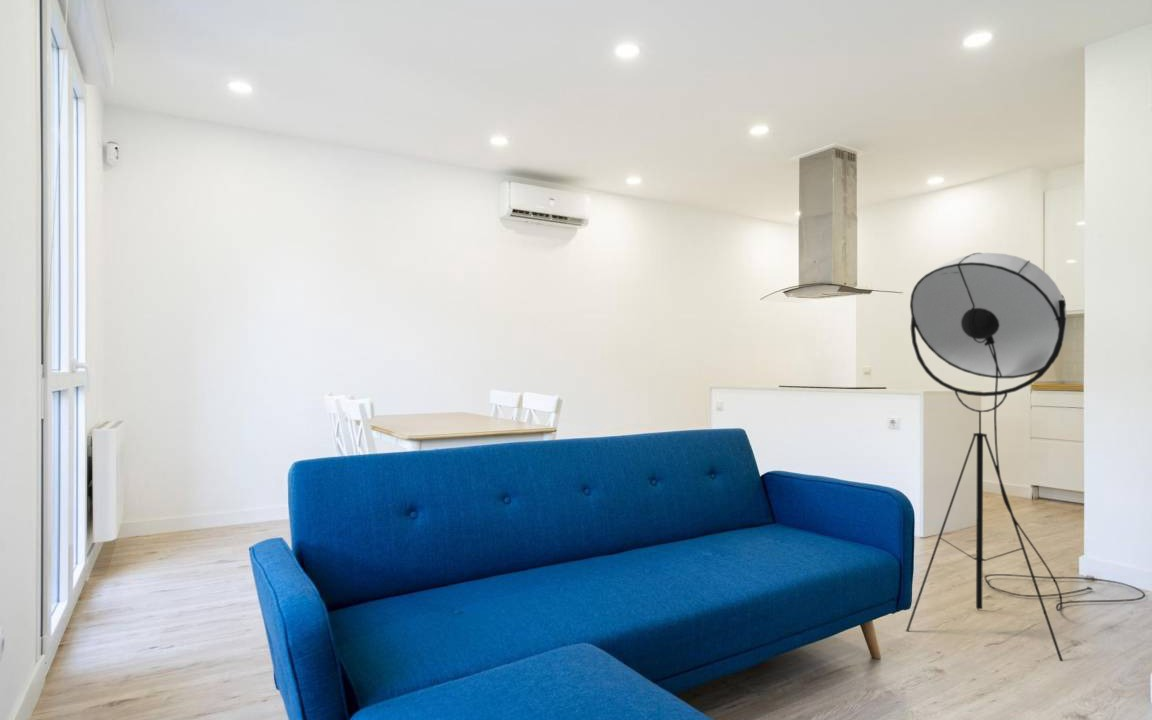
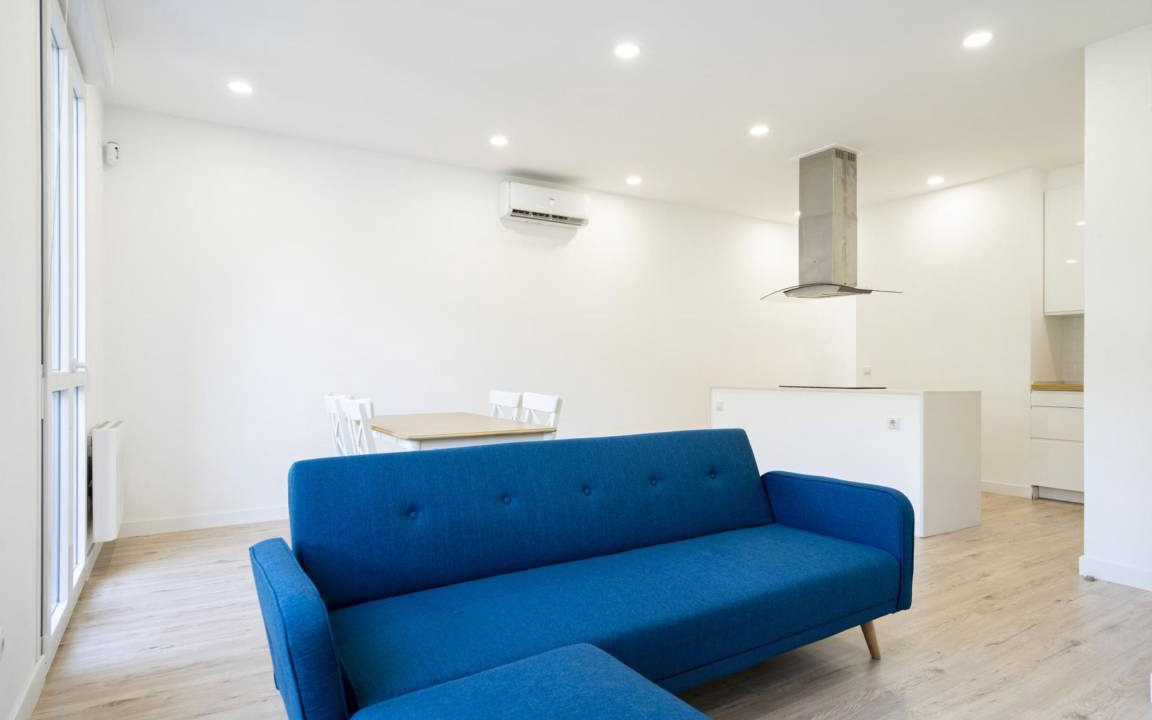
- floor lamp (996, 435)
